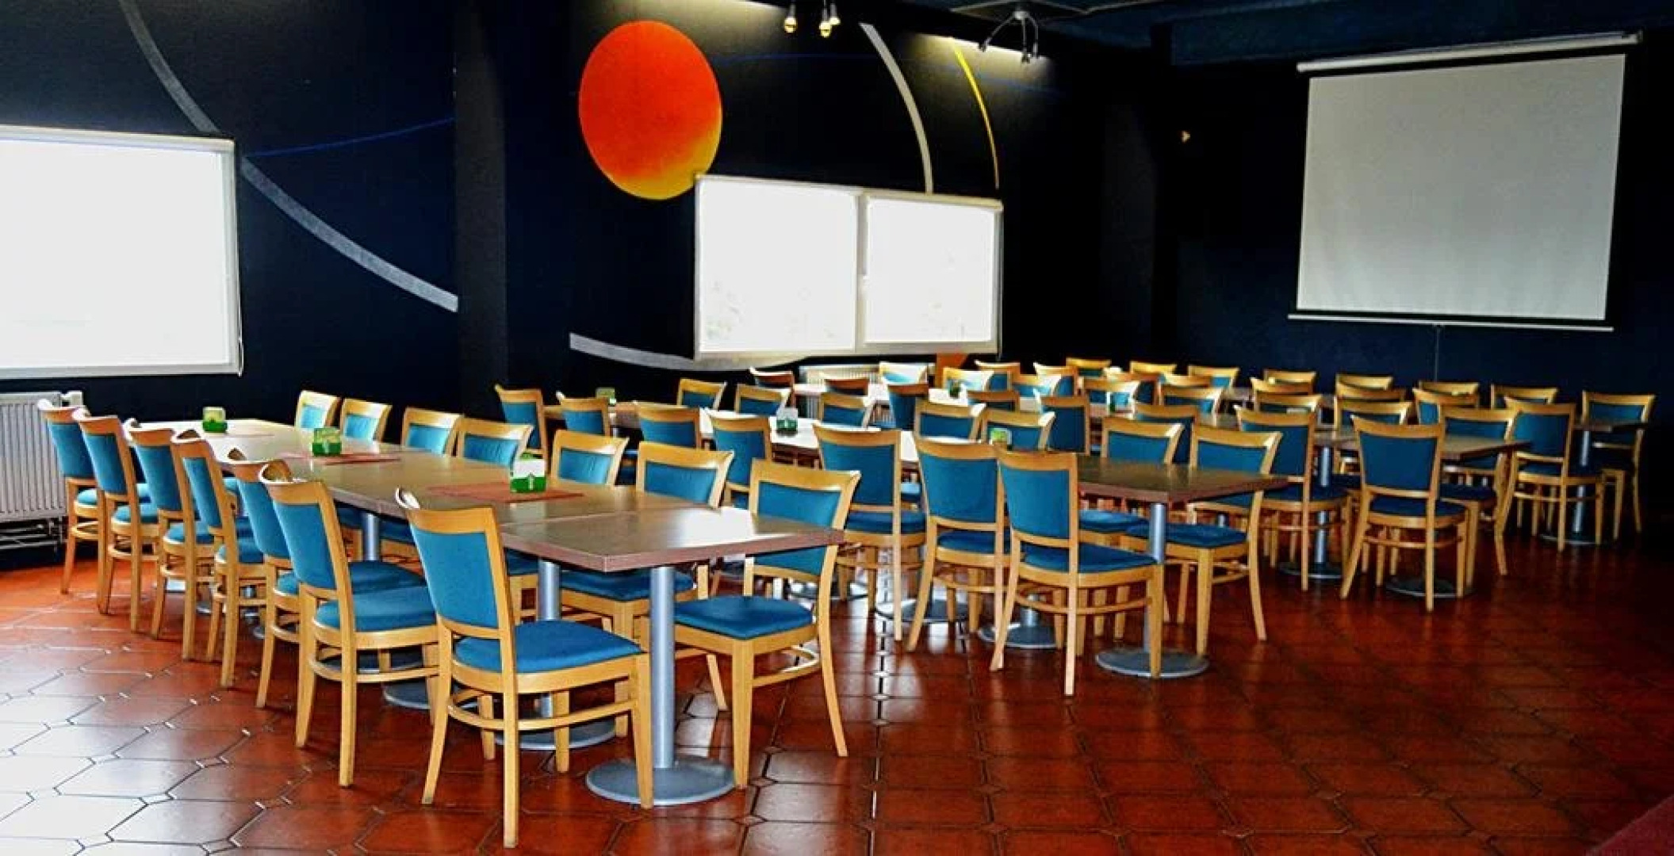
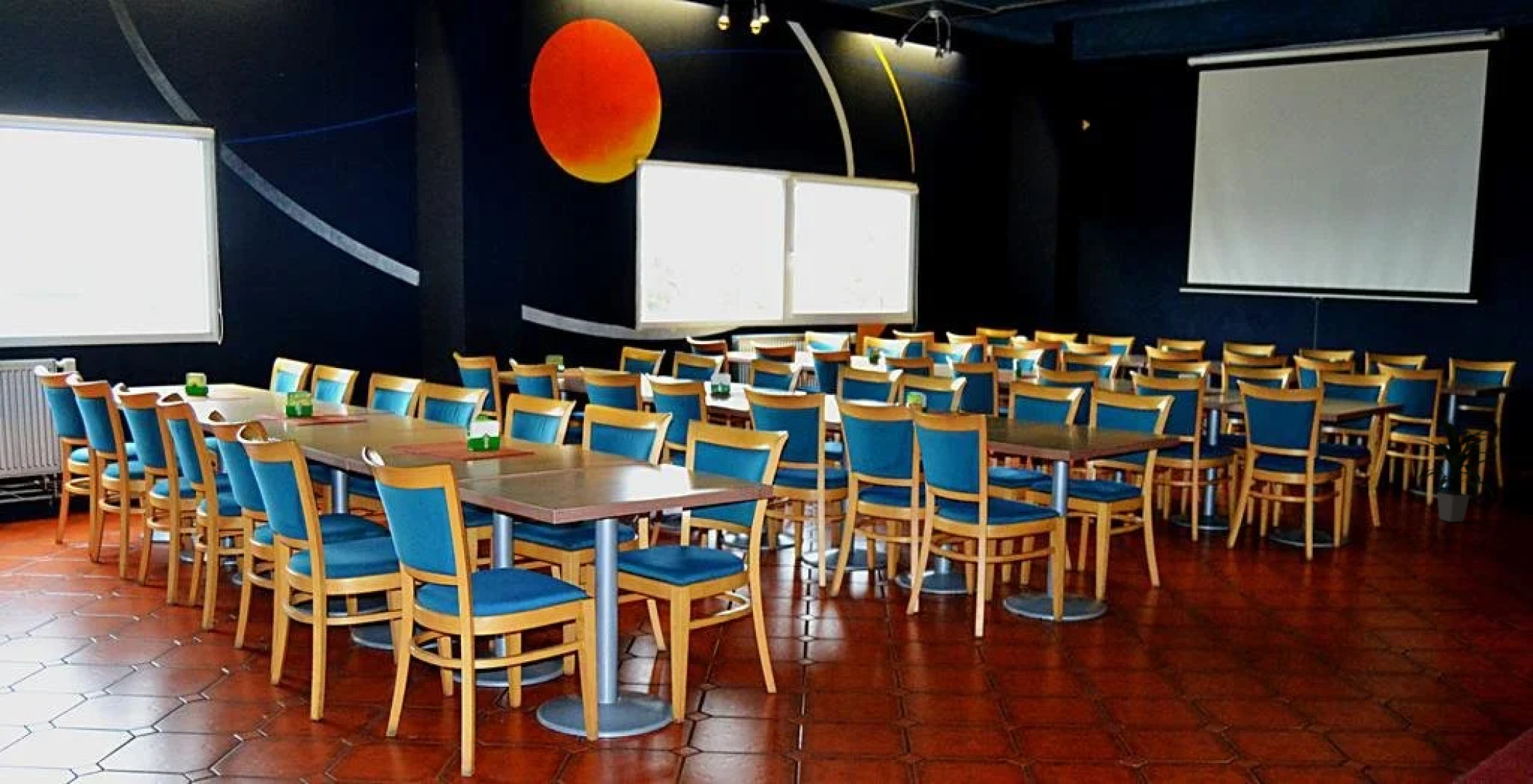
+ indoor plant (1459, 470)
